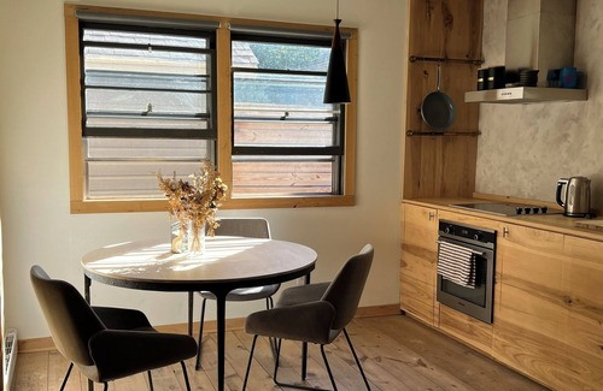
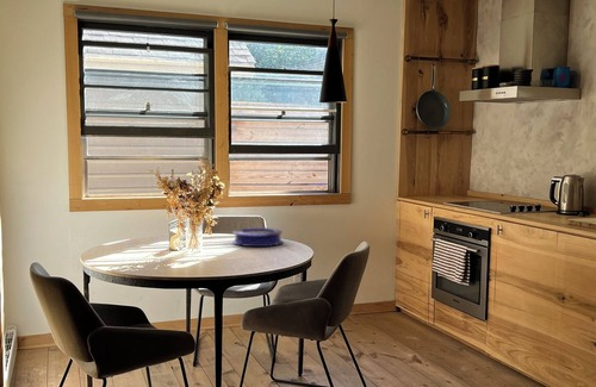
+ plate (257, 236)
